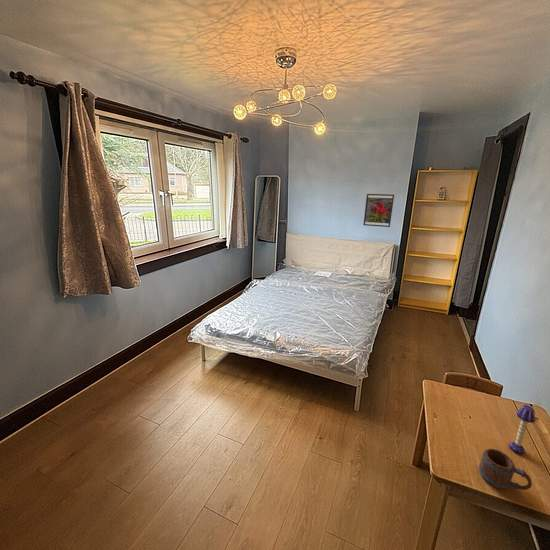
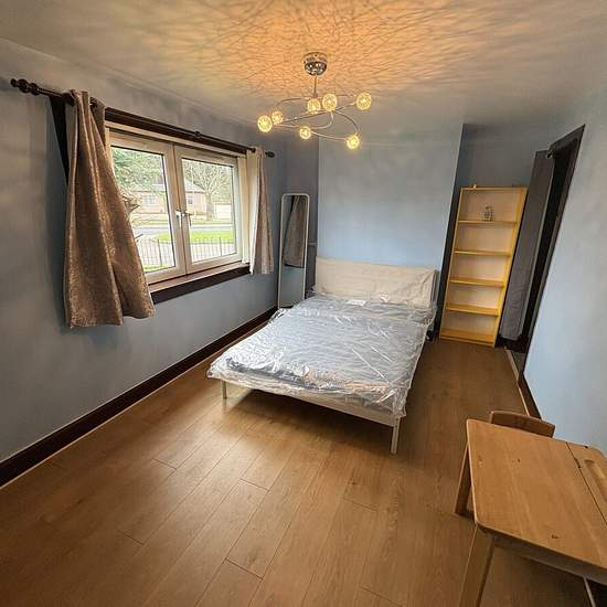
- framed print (378, 210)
- toy lamp (522, 428)
- mug (504, 472)
